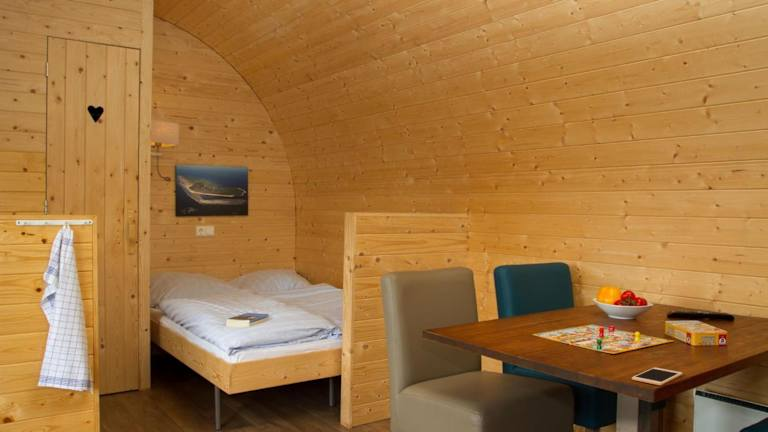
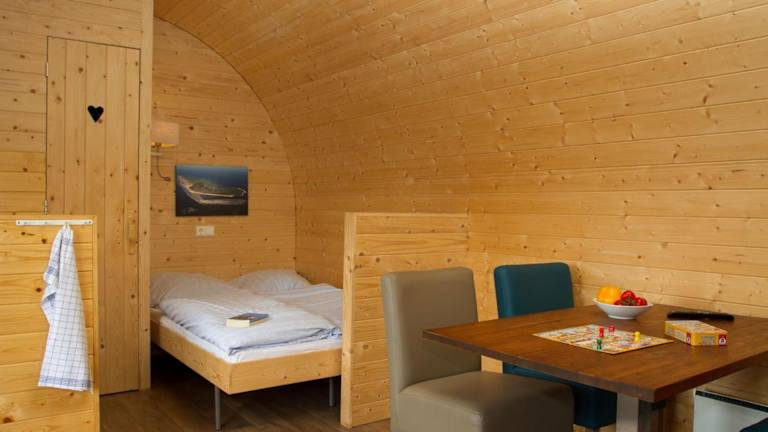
- cell phone (657, 376)
